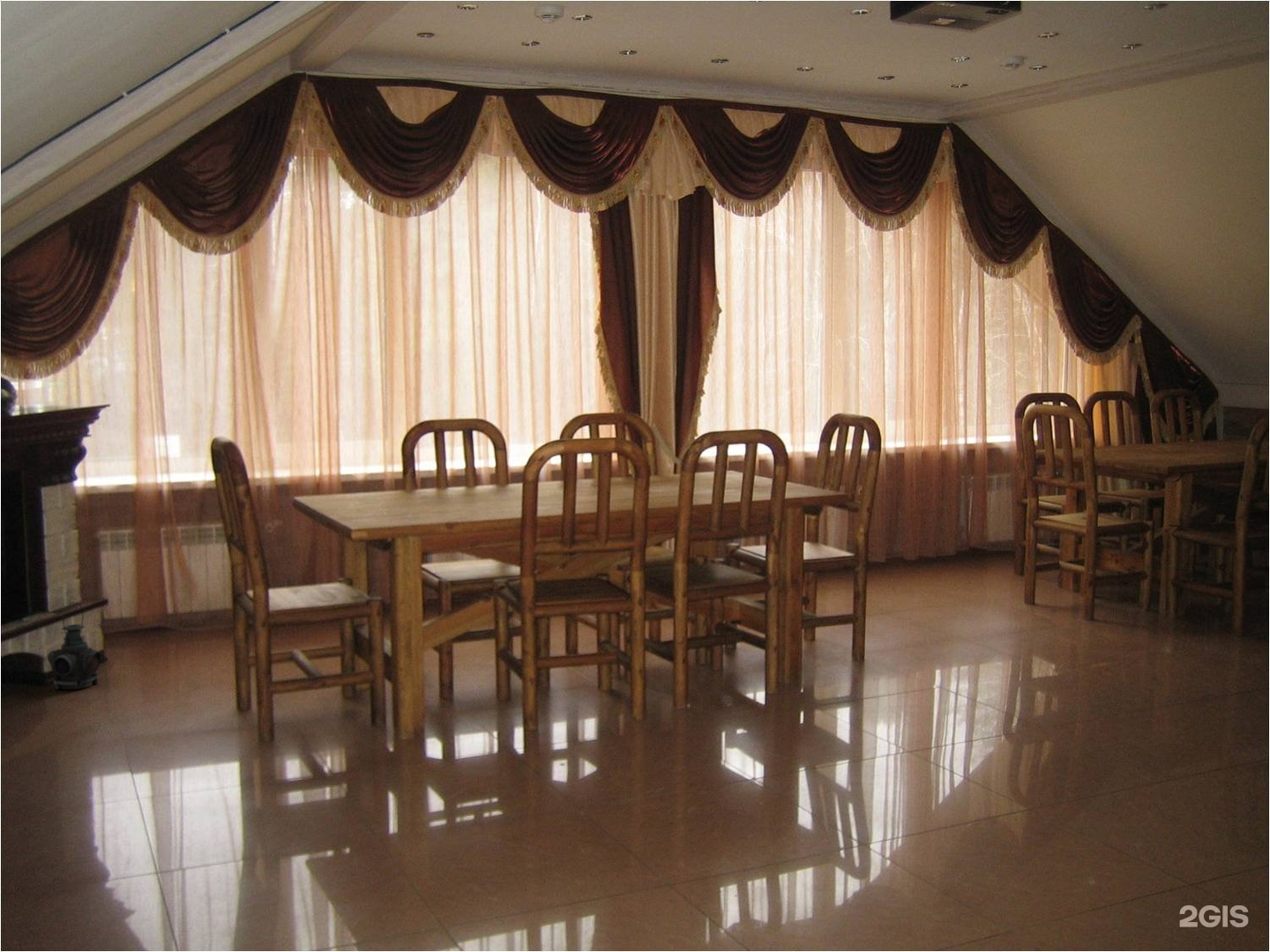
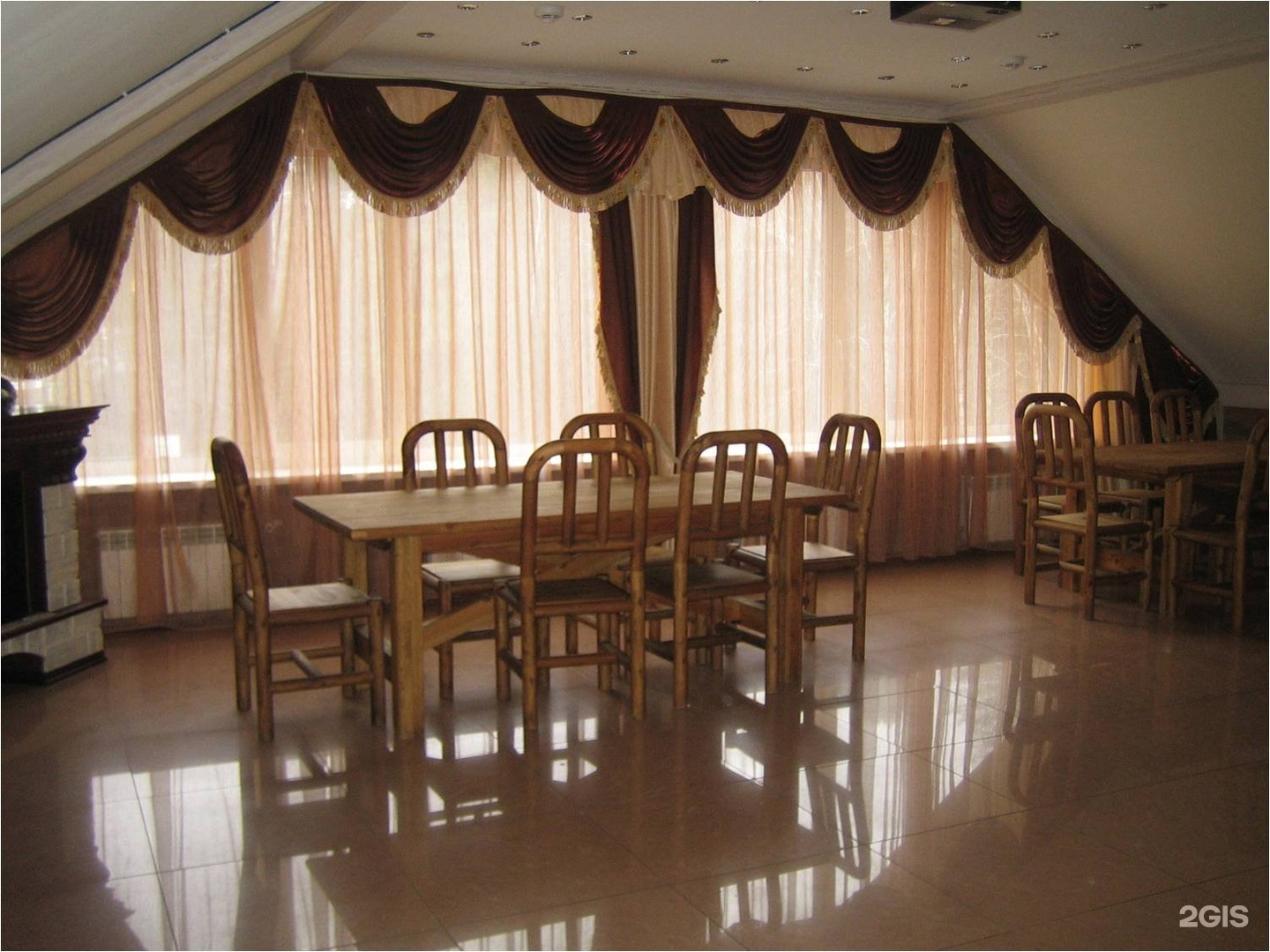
- lantern (74, 643)
